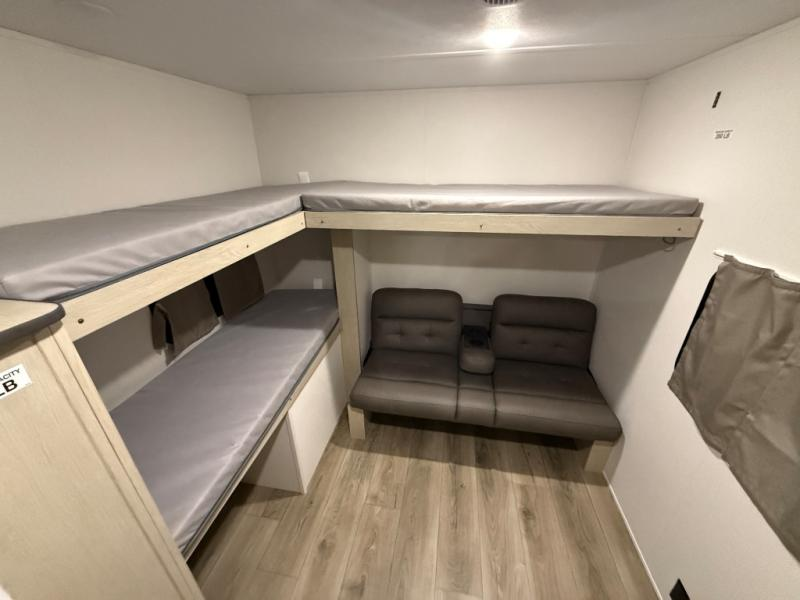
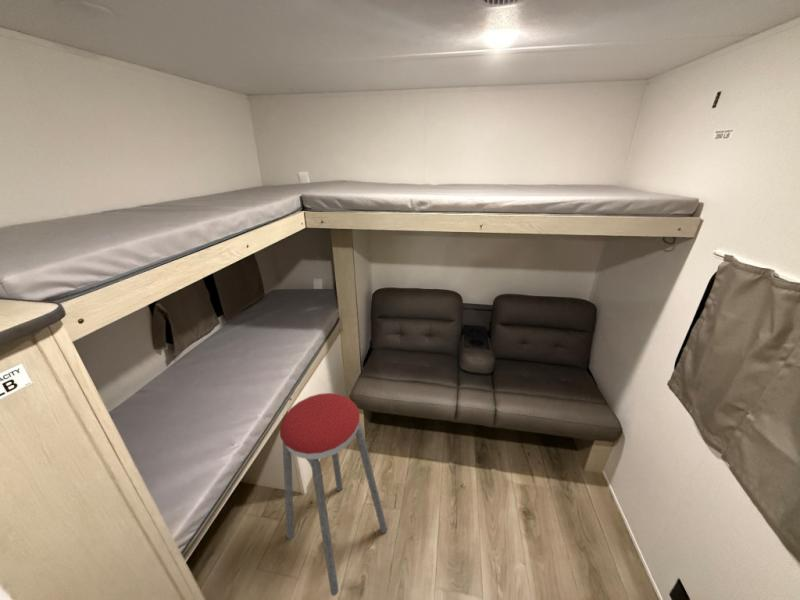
+ music stool (335, 479)
